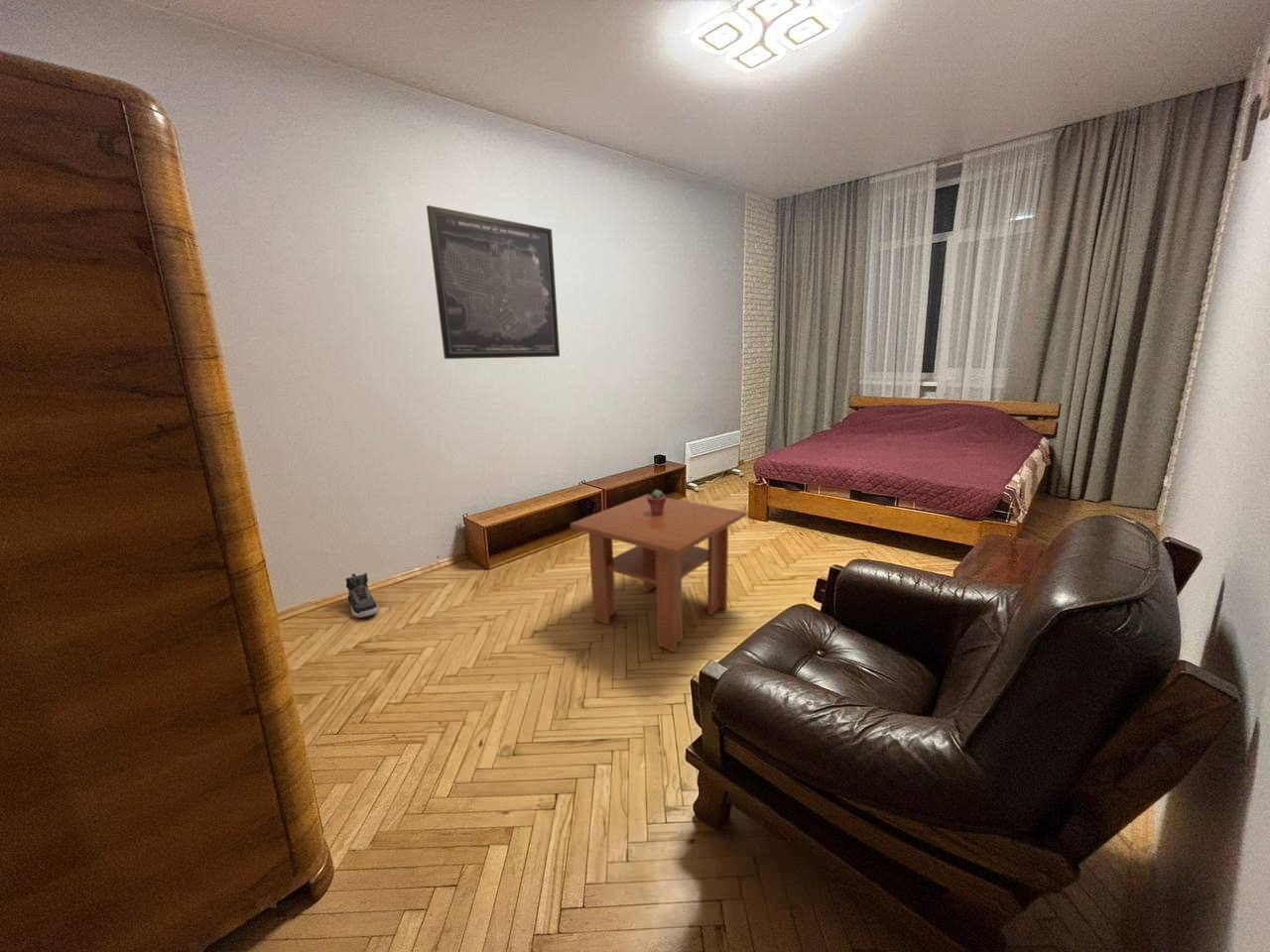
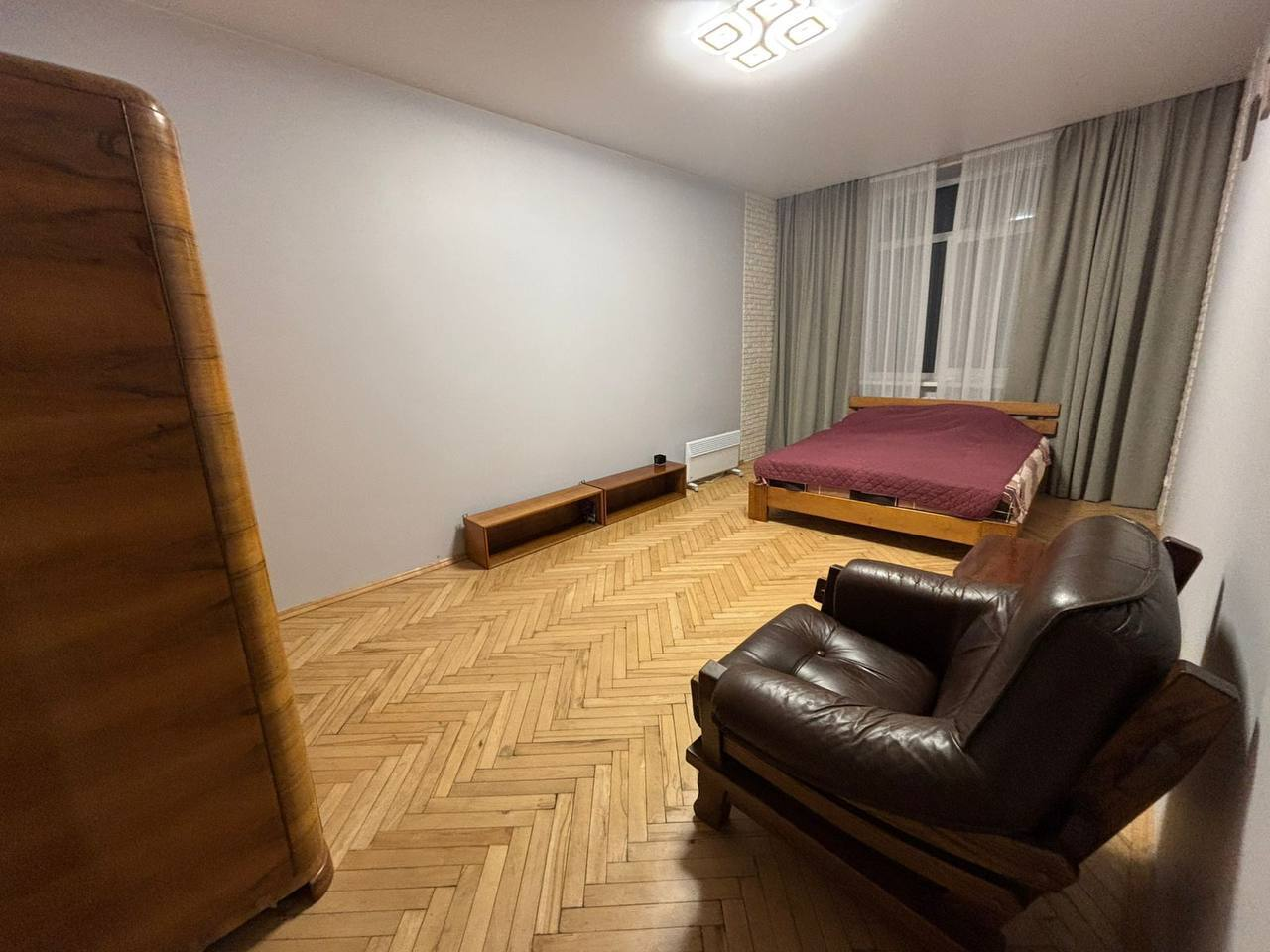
- sneaker (360, 593)
- coffee table (660, 566)
- wall art (501, 290)
- potted succulent (656, 501)
